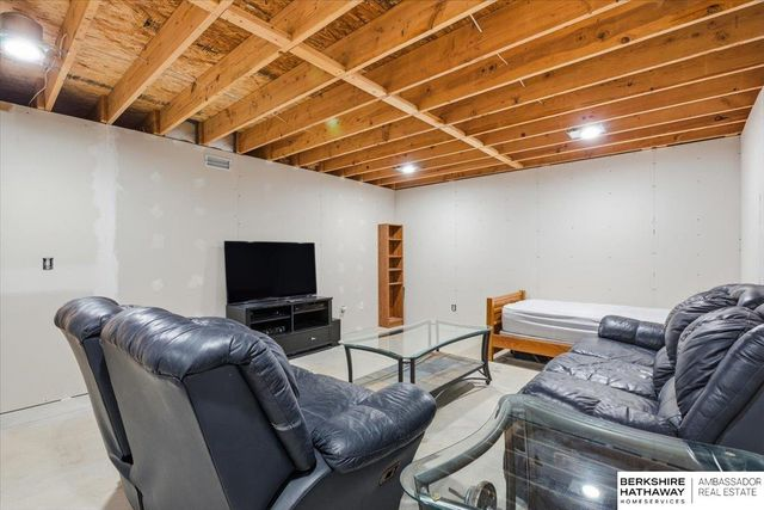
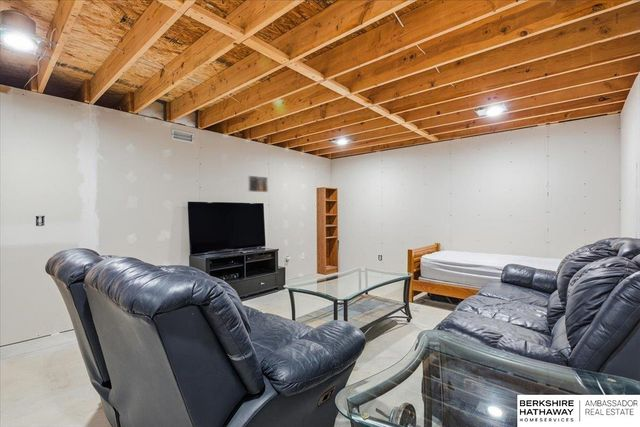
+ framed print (258, 184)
